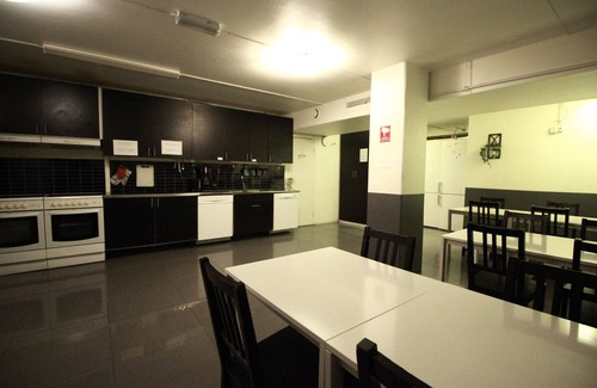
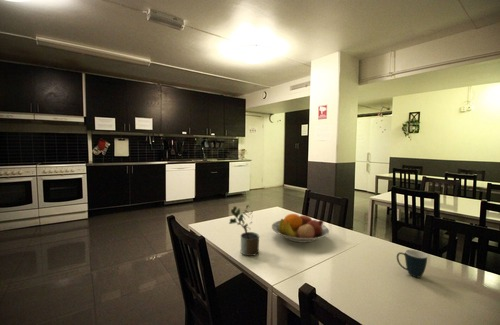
+ mug (411, 263)
+ potted plant (244, 229)
+ fruit bowl (299, 225)
